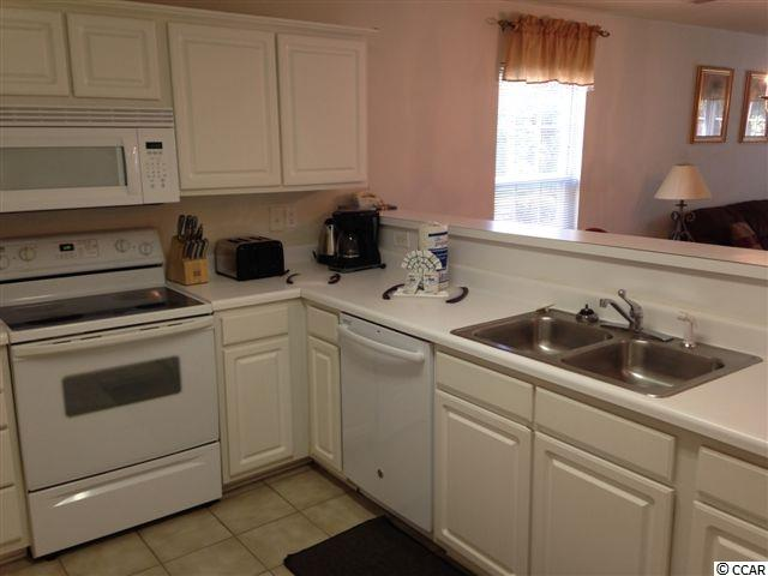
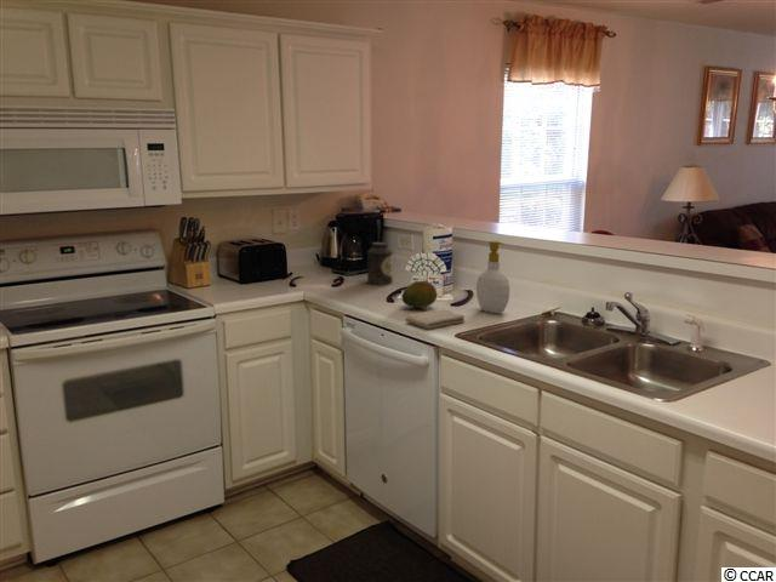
+ fruit (418, 295)
+ soap bottle (493, 276)
+ canister (380, 263)
+ washcloth (435, 318)
